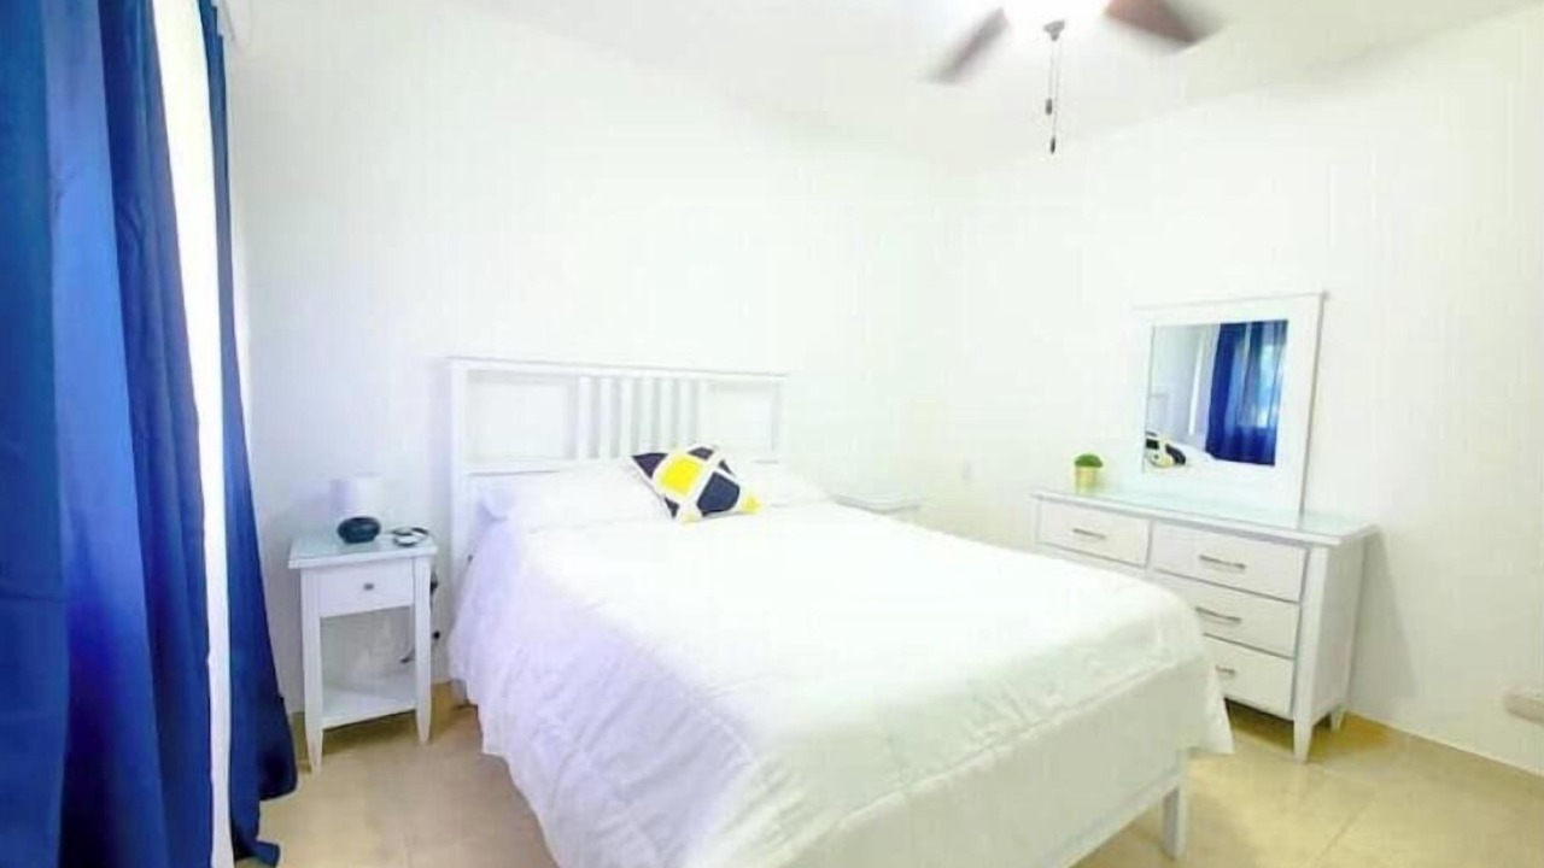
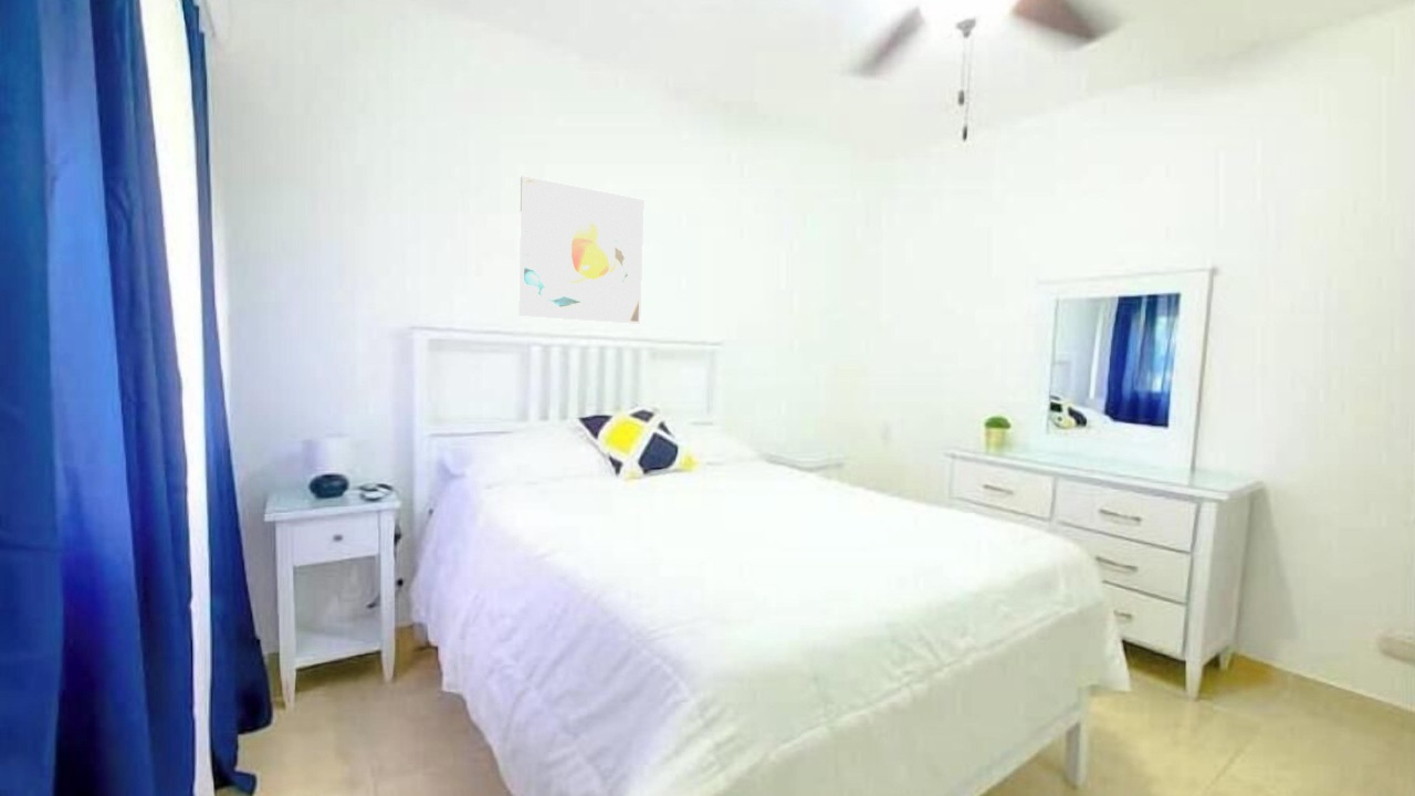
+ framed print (584, 254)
